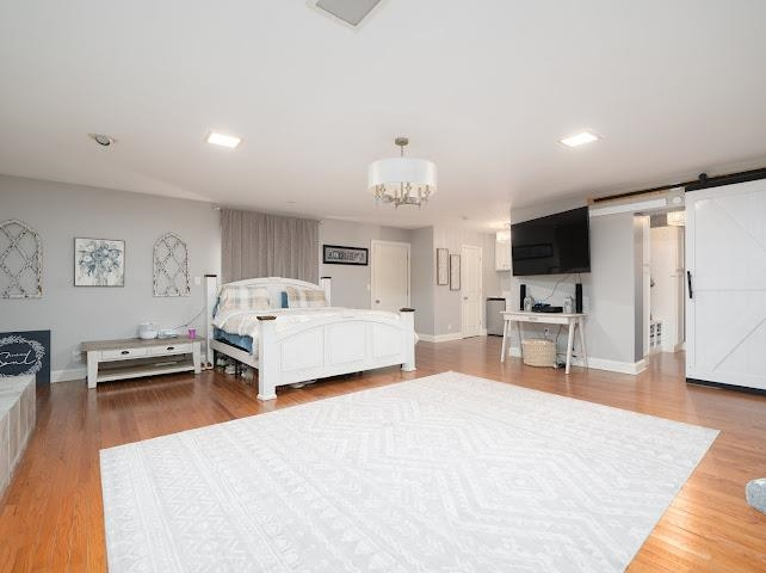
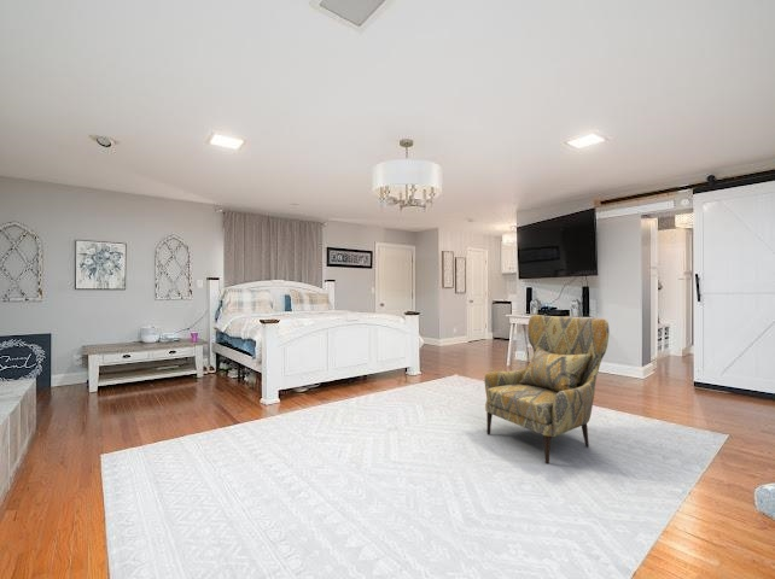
+ armchair (546, 379)
